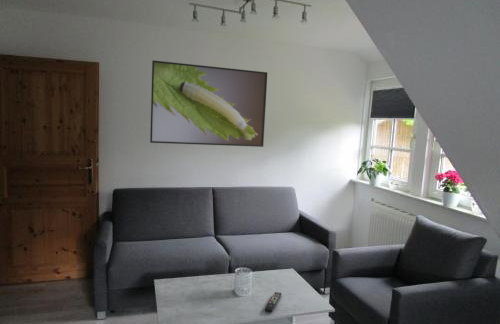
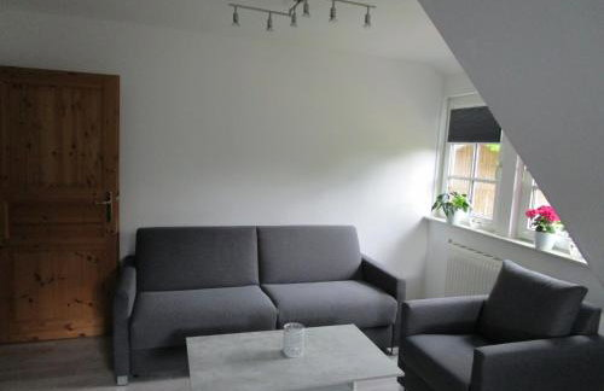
- remote control (273, 301)
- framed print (211, 106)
